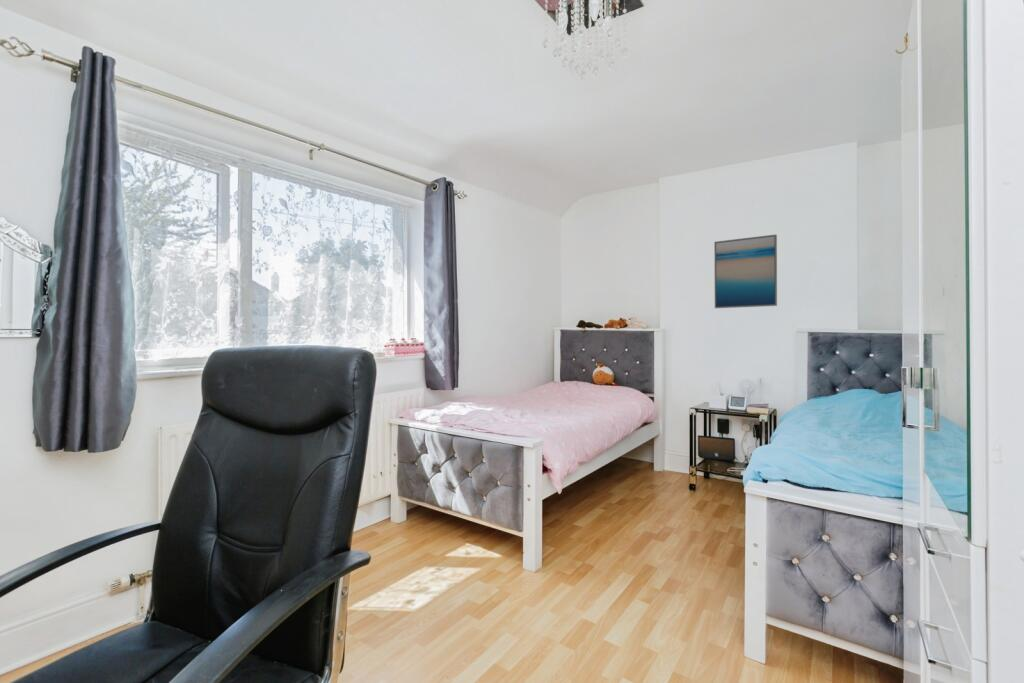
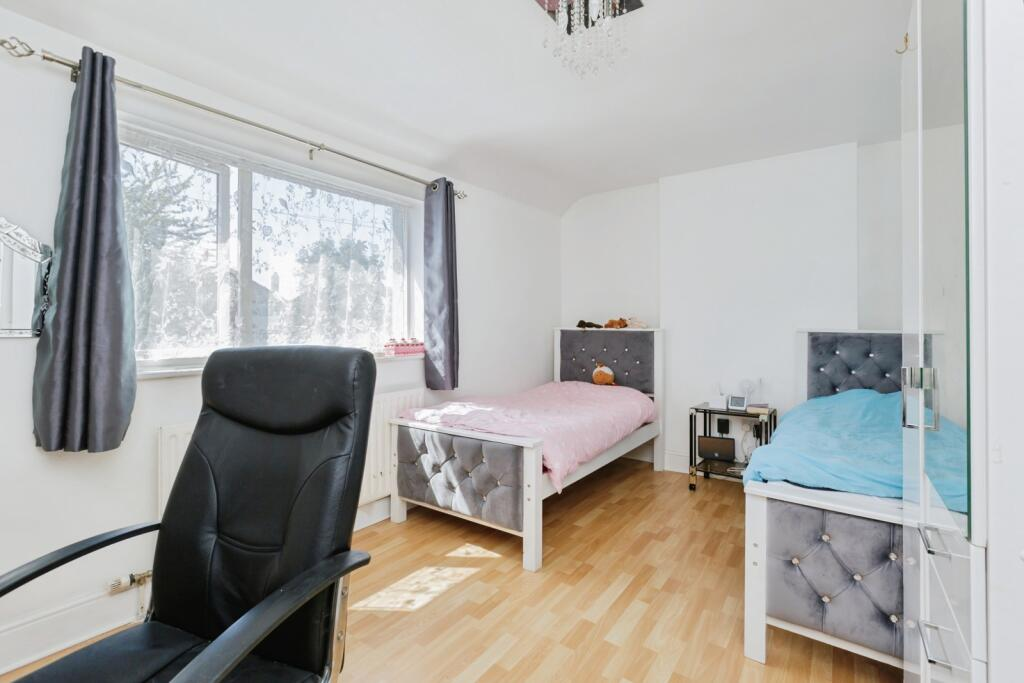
- wall art (744, 272)
